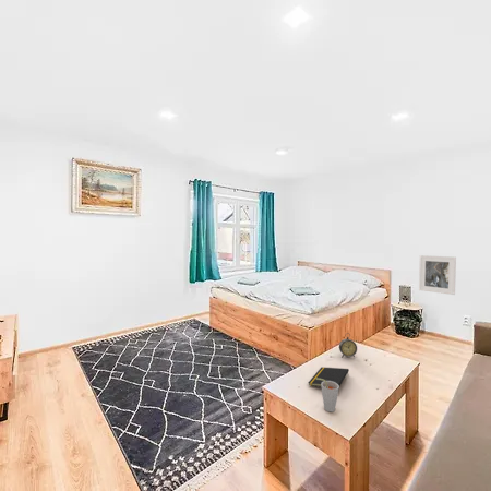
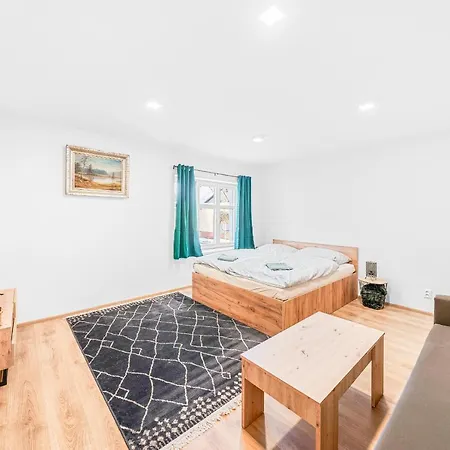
- alarm clock (347, 345)
- notepad (328, 376)
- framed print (436, 274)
- cup (326, 393)
